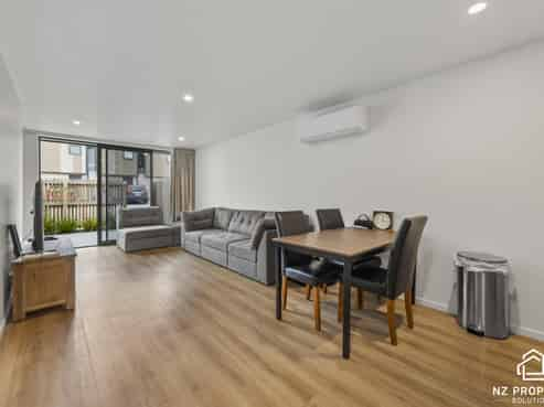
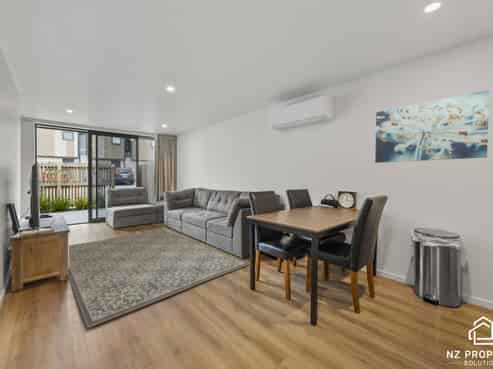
+ wall art (424, 131)
+ rug (143, 254)
